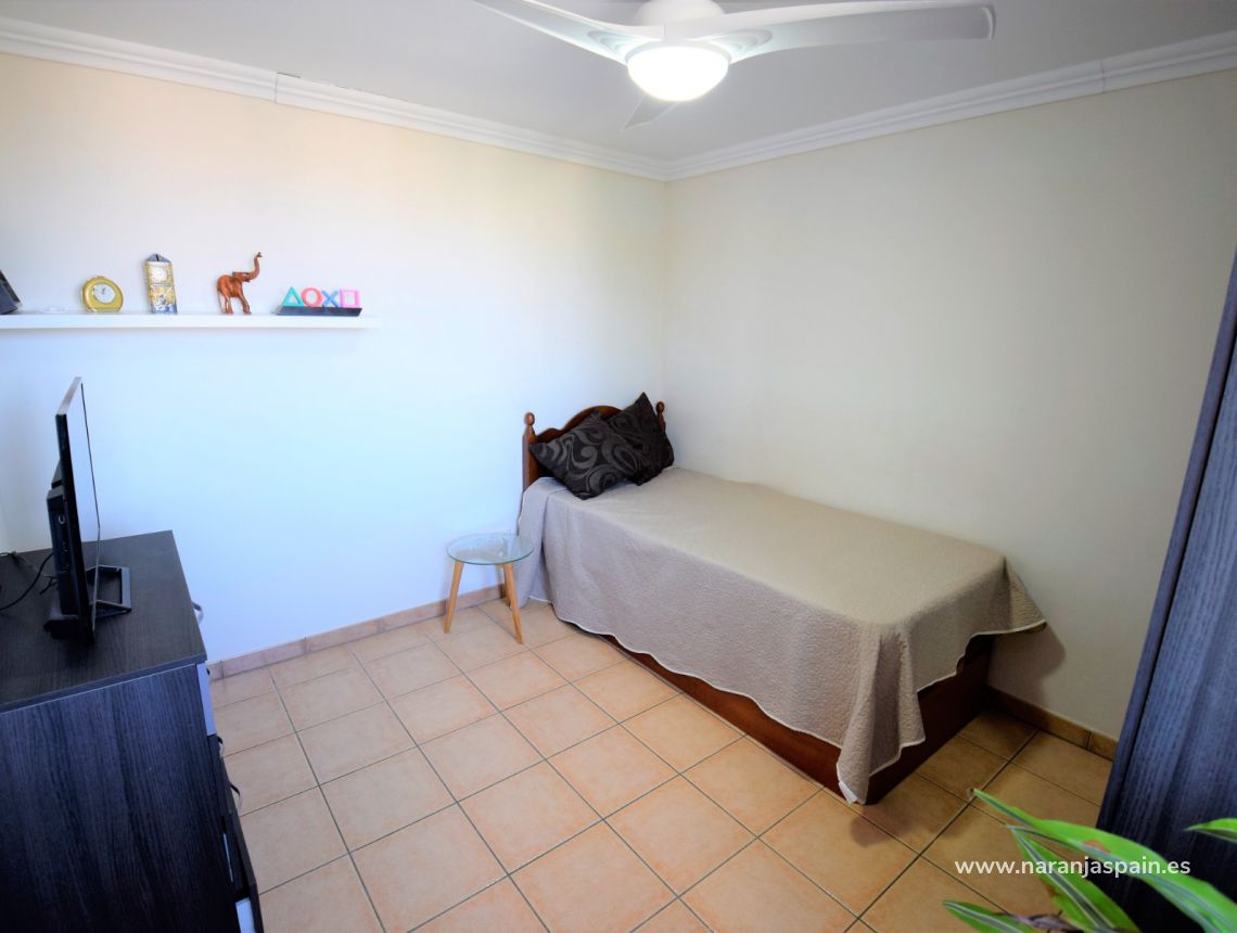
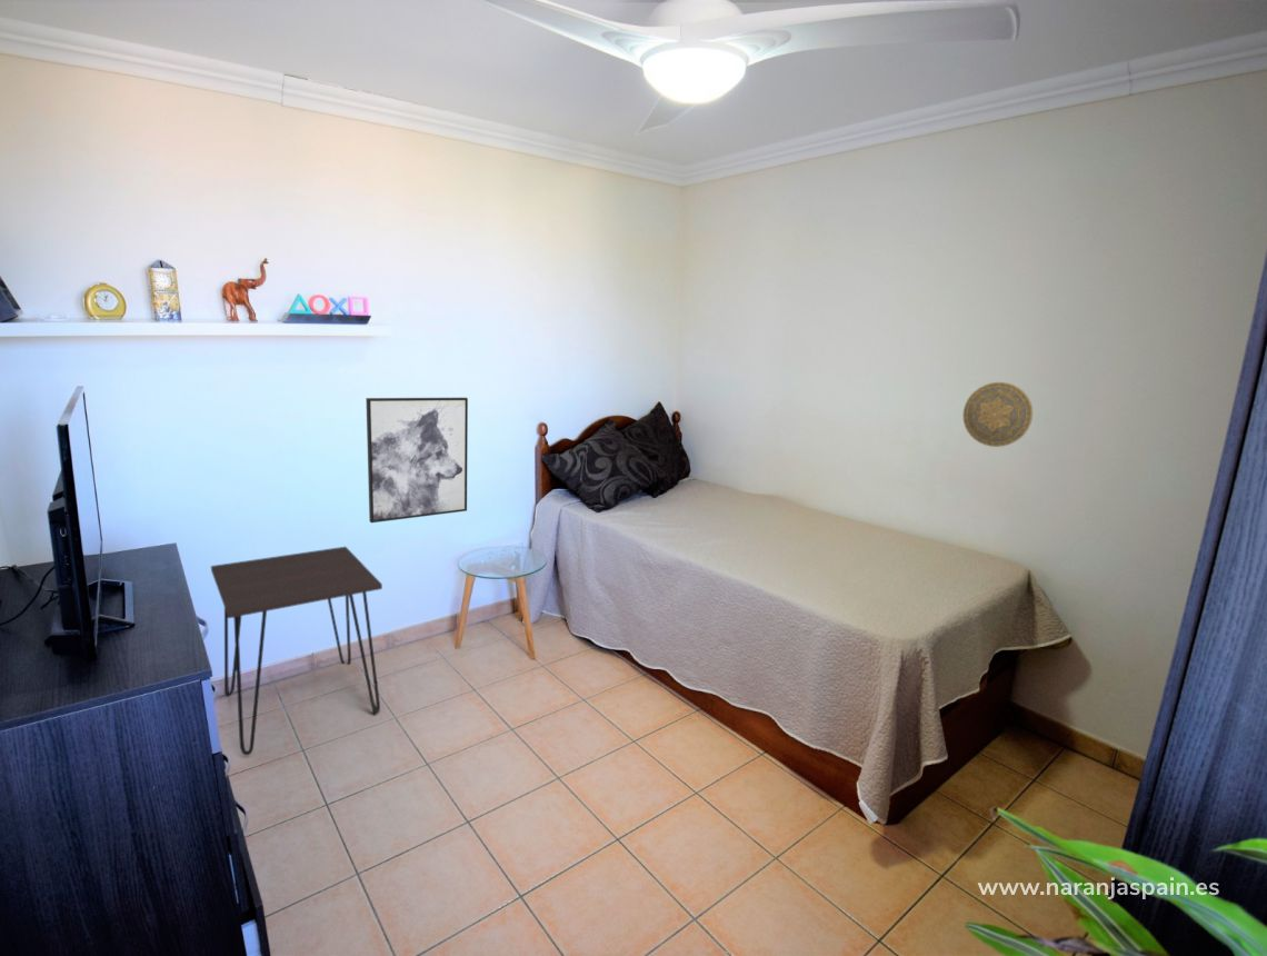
+ wall art (419, 458)
+ desk (263, 639)
+ decorative plate (995, 414)
